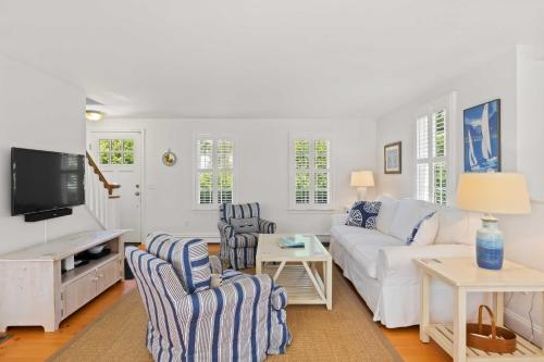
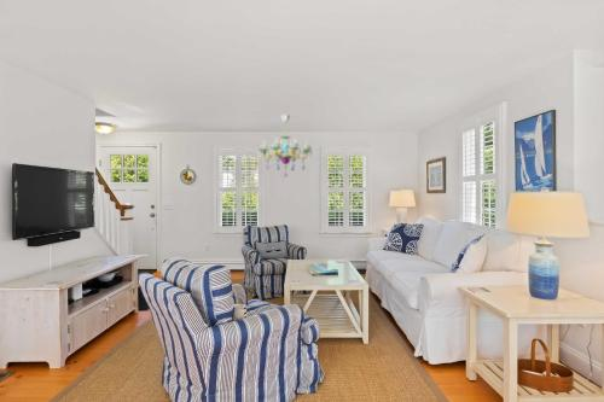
+ chandelier (285, 146)
